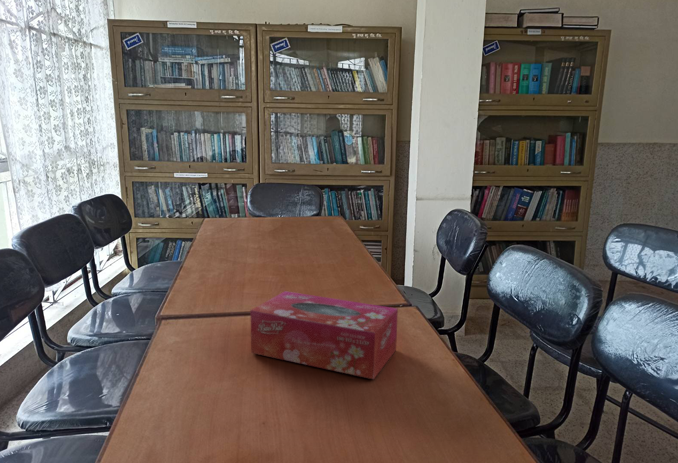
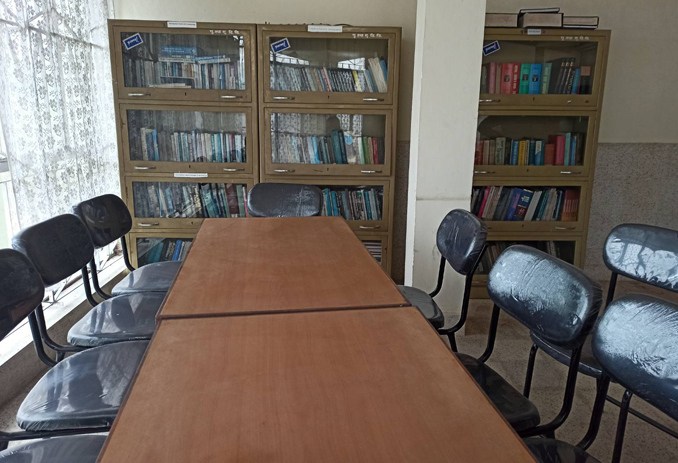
- tissue box (324, 330)
